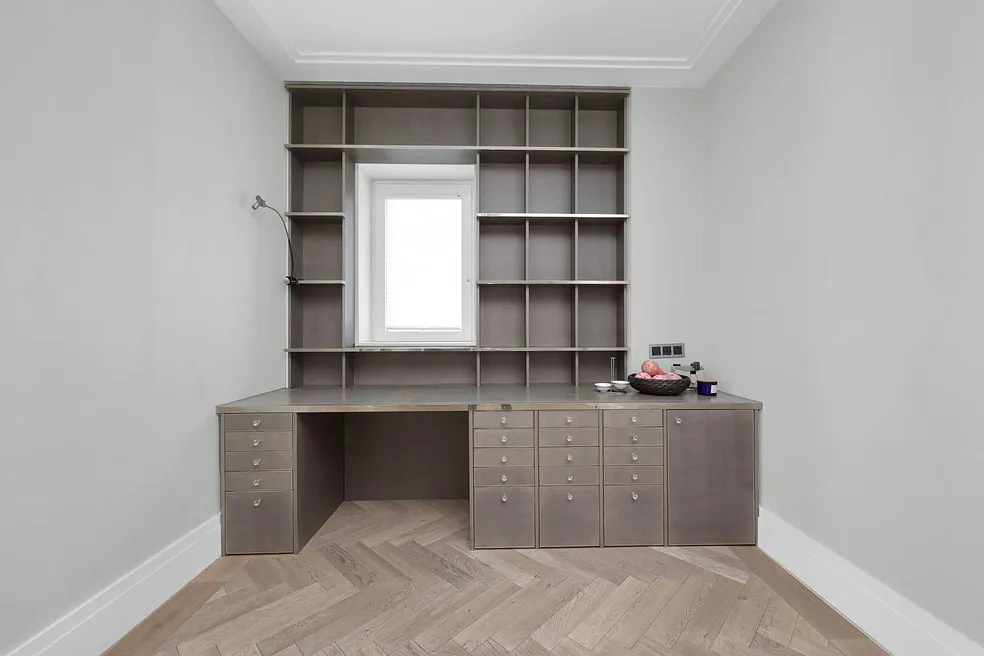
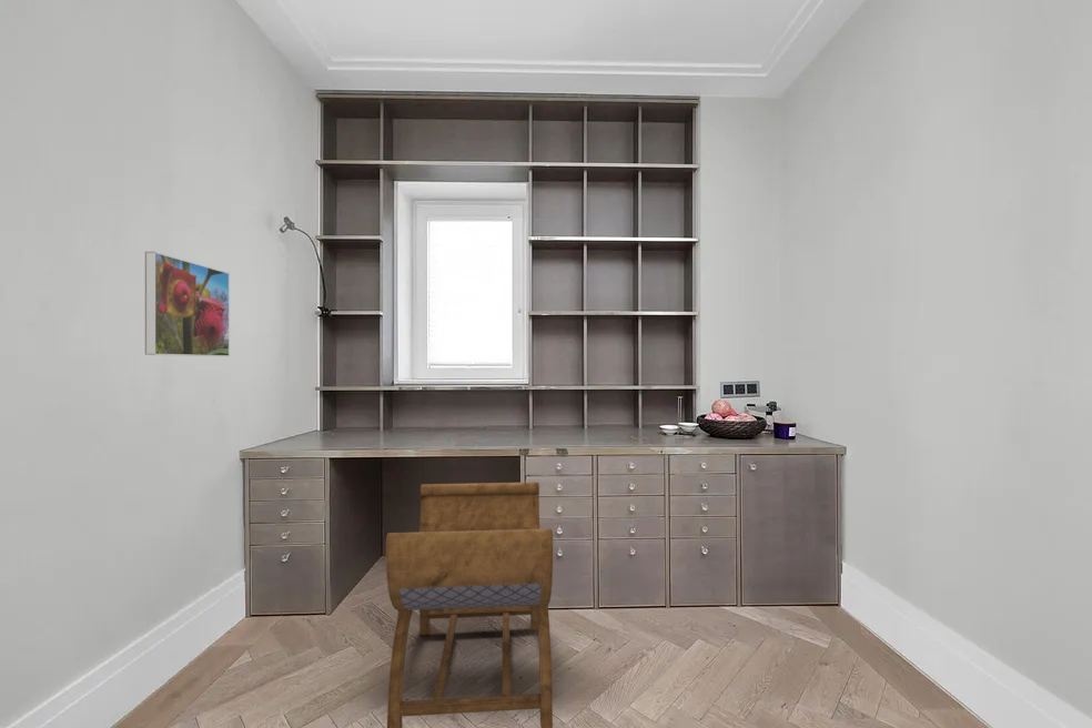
+ stool (476, 587)
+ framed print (191, 309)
